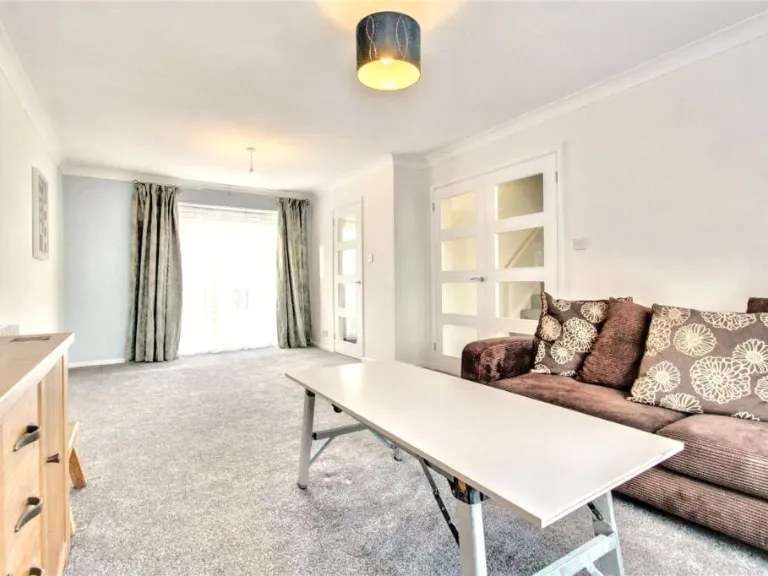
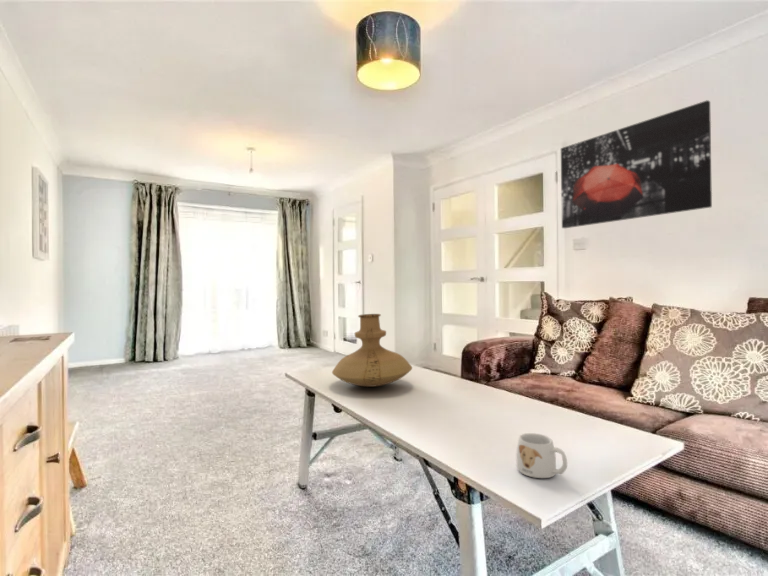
+ wall art (625, 173)
+ mug (542, 457)
+ vase (371, 349)
